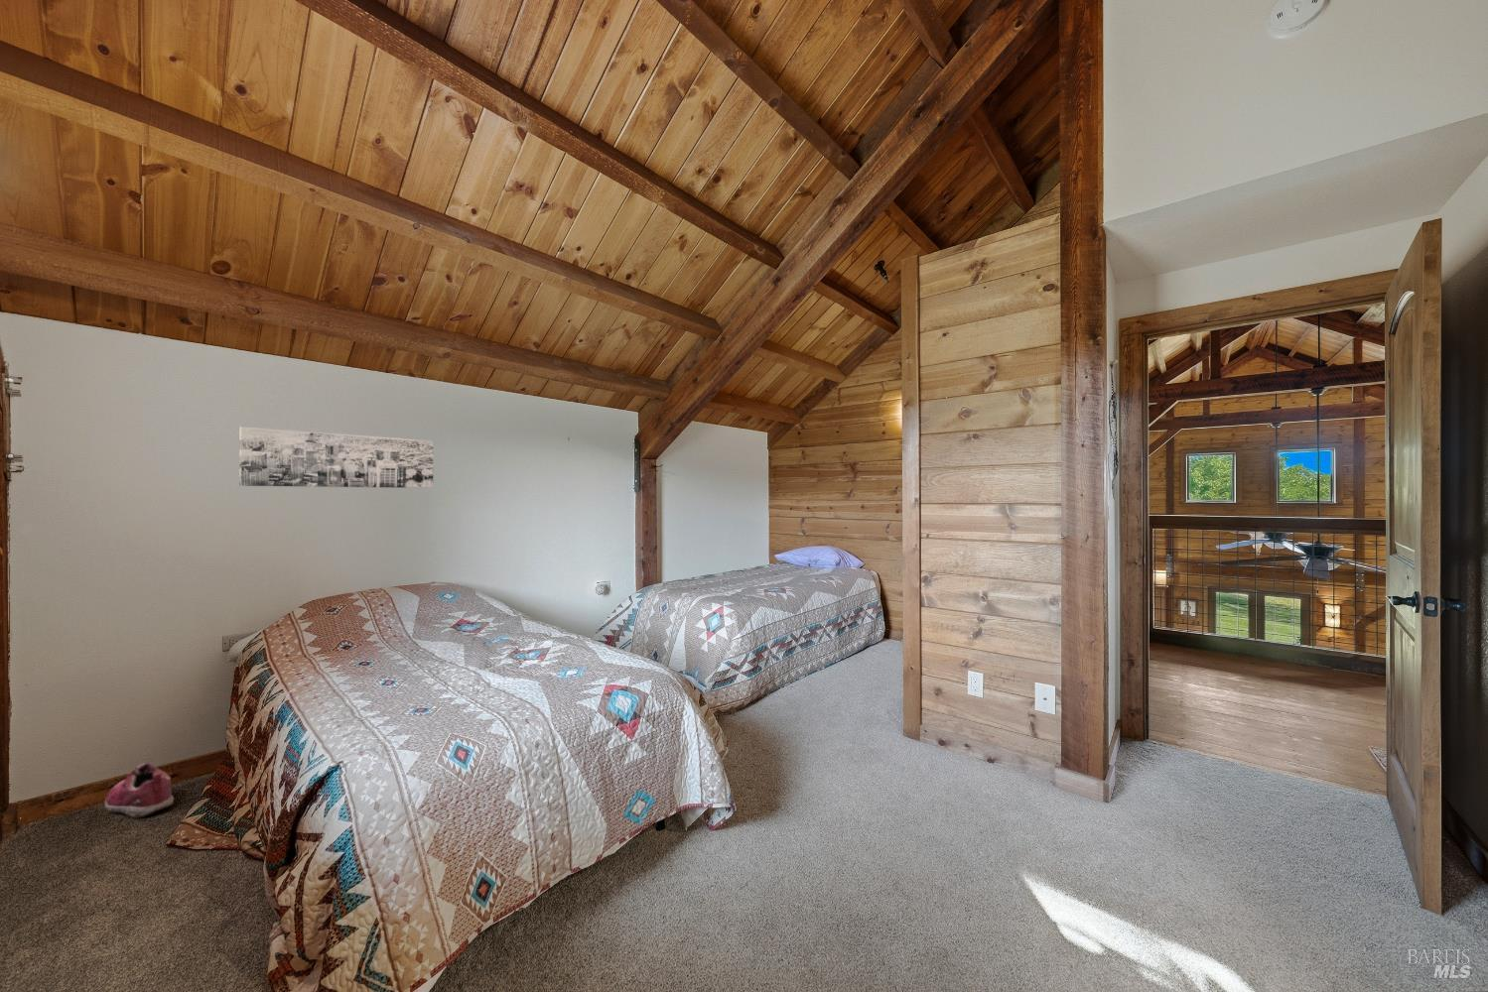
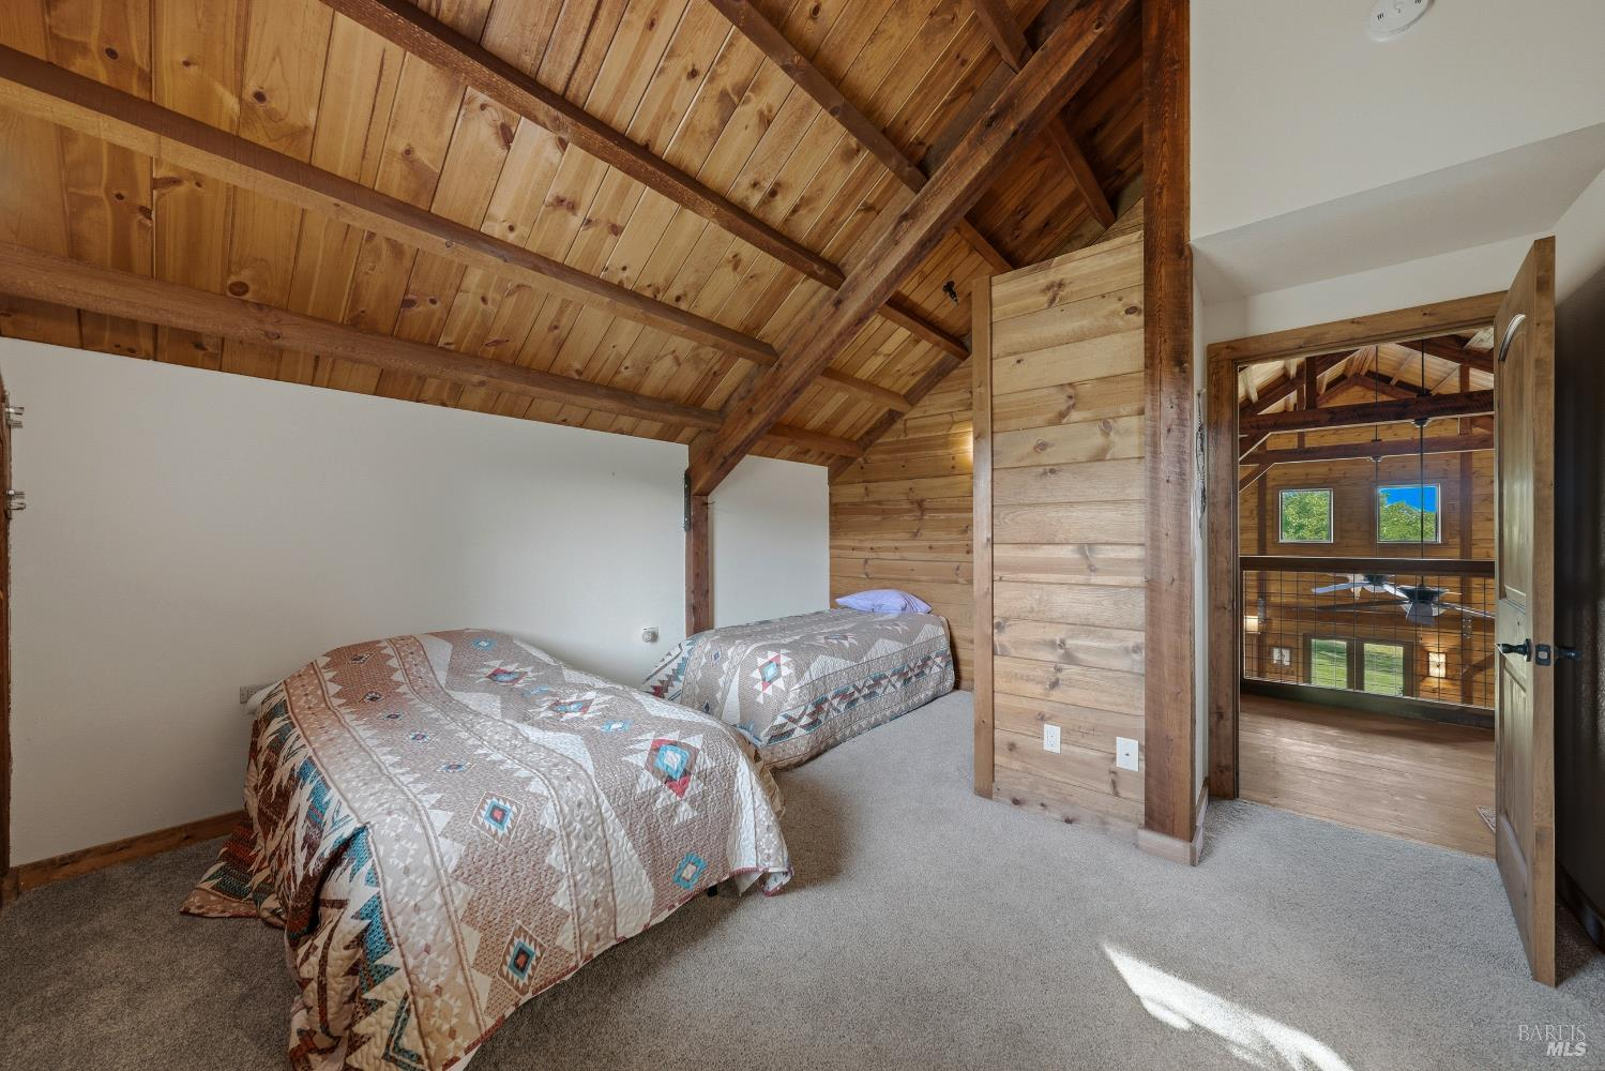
- shoe (138, 785)
- wall art (347, 461)
